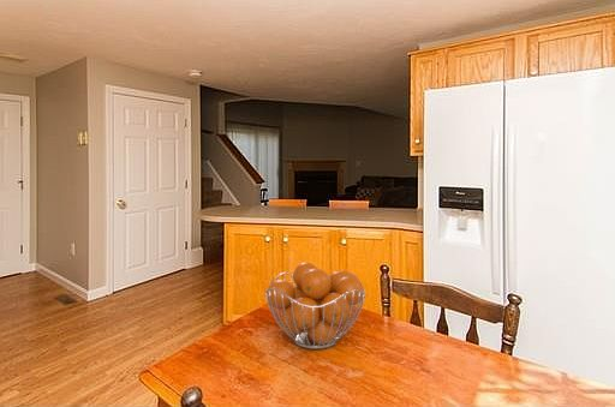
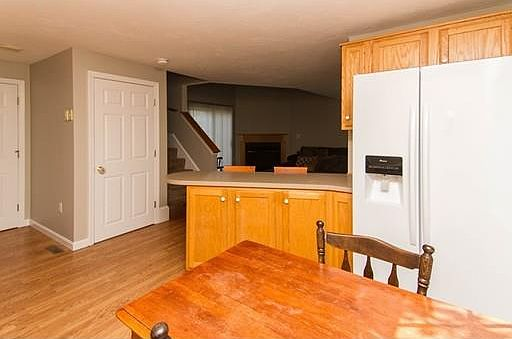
- fruit basket (315, 303)
